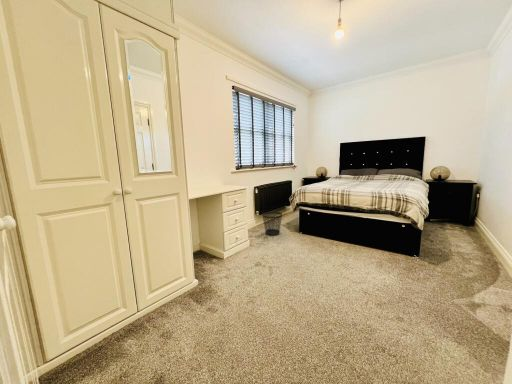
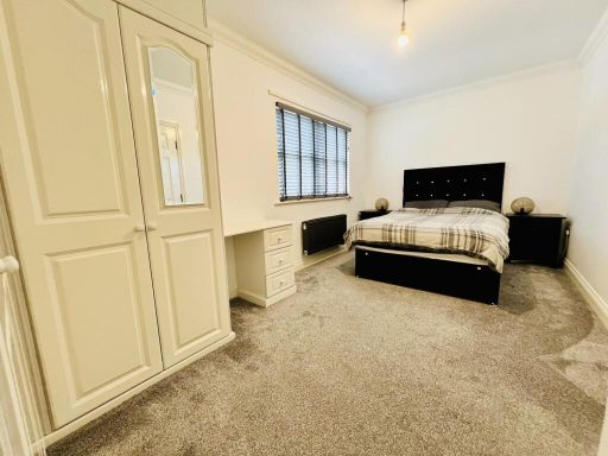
- wastebasket (272, 224)
